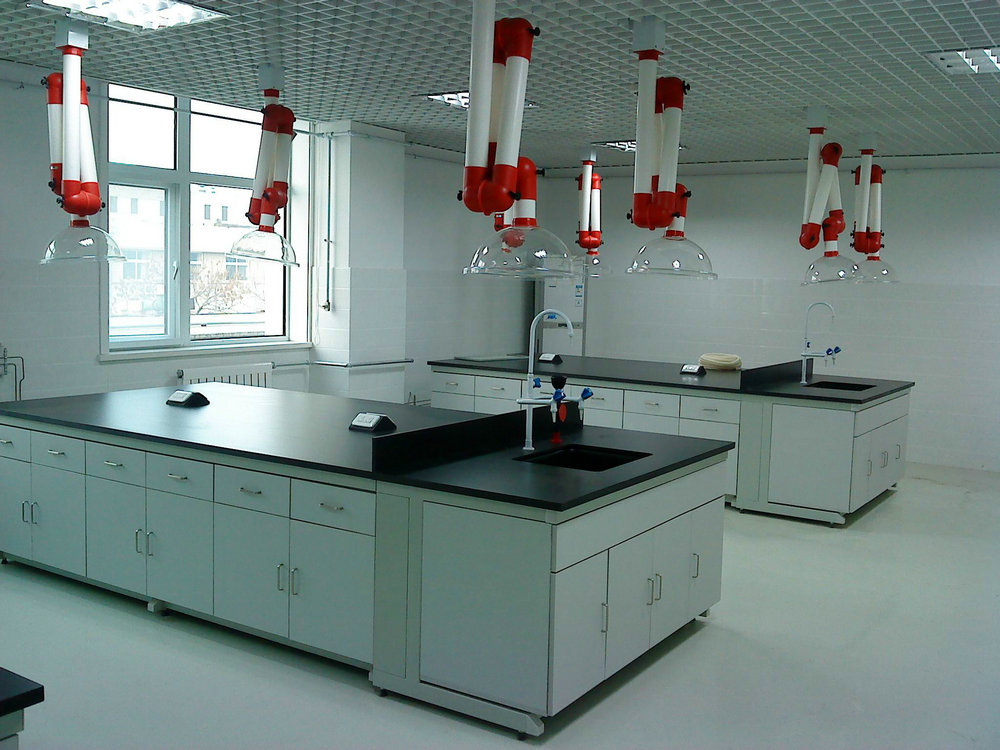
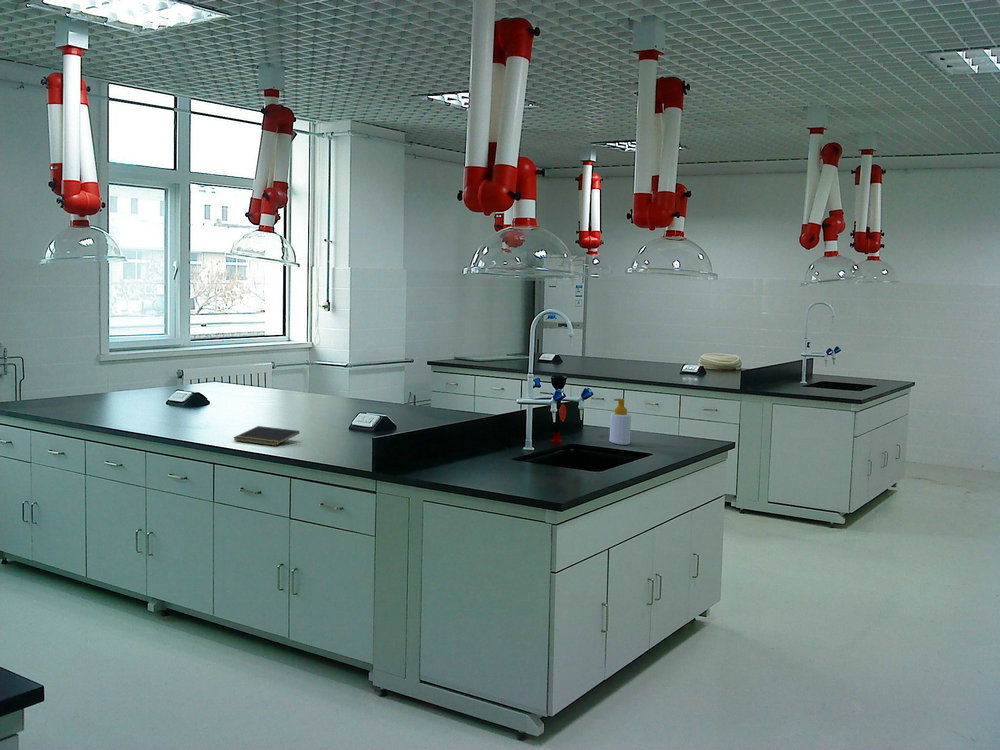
+ soap bottle (620, 420)
+ notepad (266, 435)
